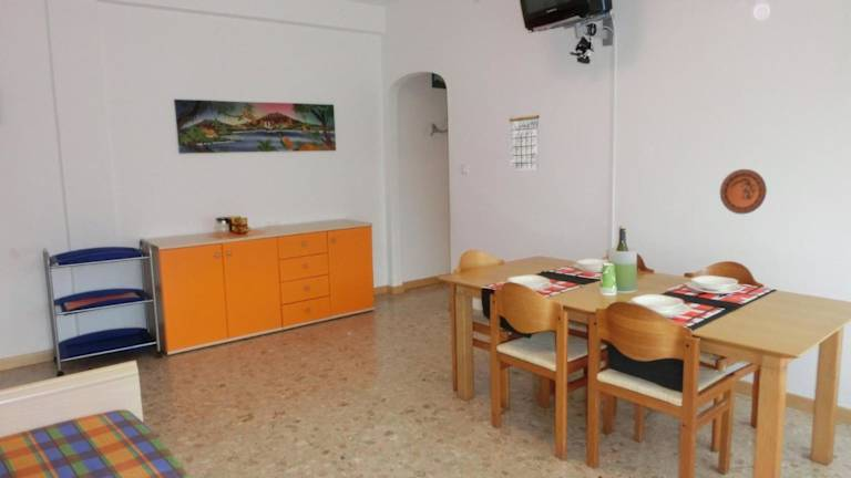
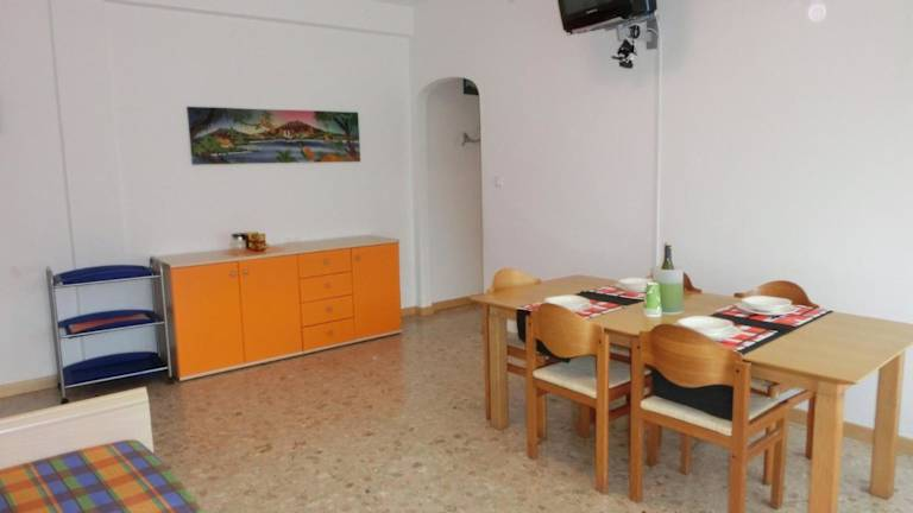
- calendar (523, 137)
- decorative plate (742, 191)
